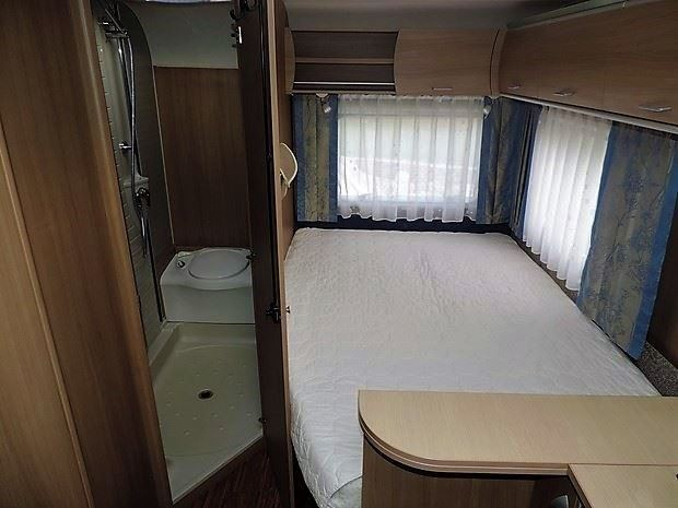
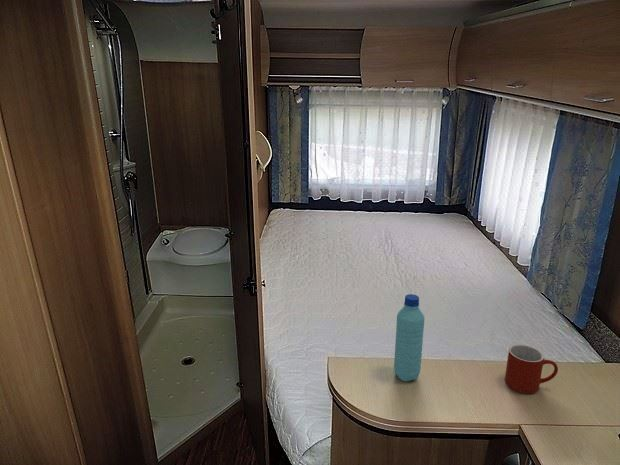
+ mug (531, 369)
+ water bottle (409, 337)
